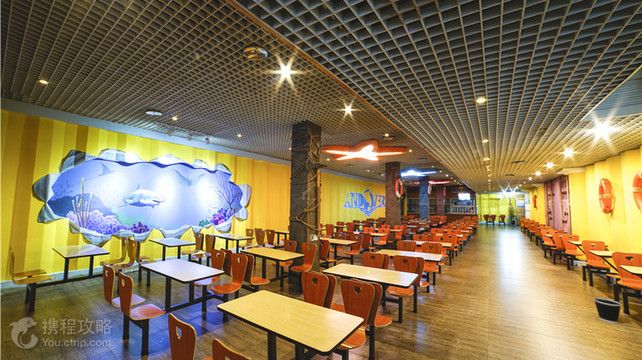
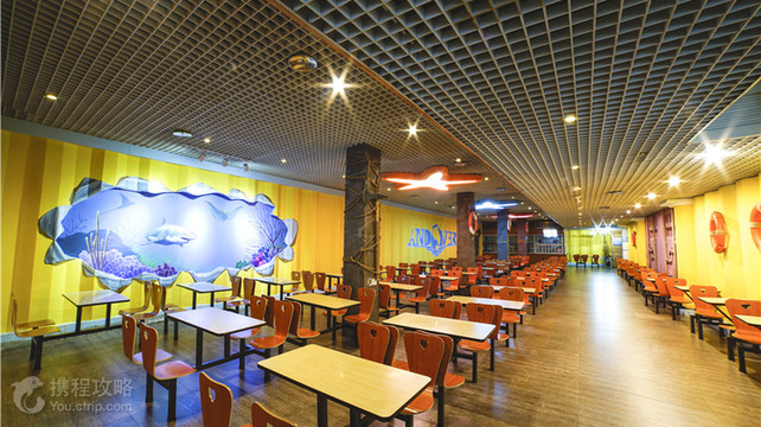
- wastebasket (607, 310)
